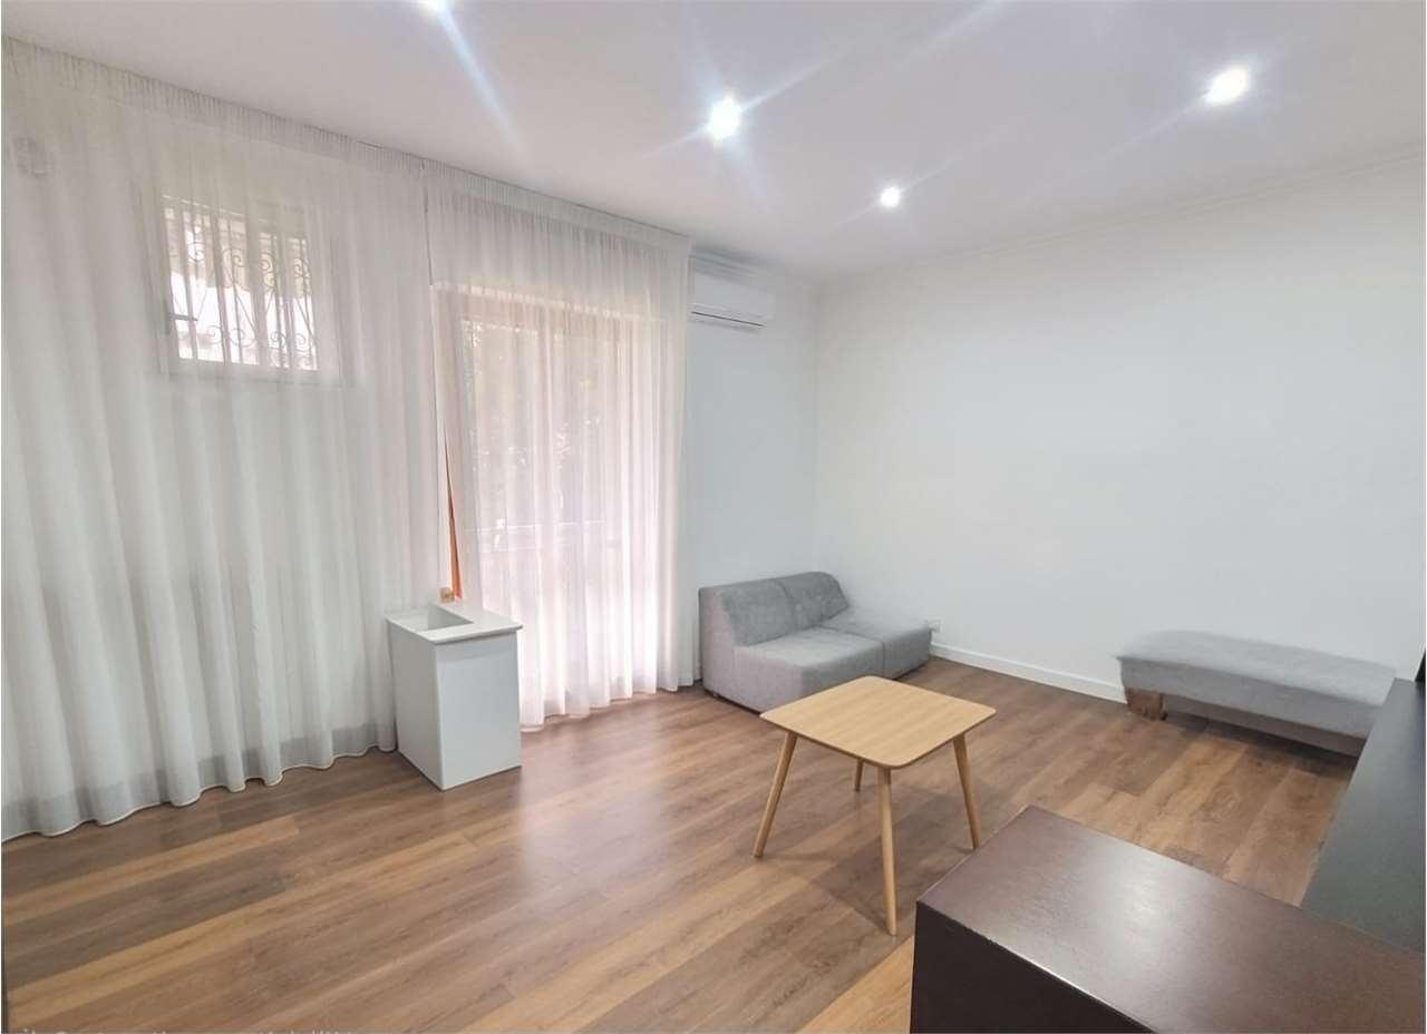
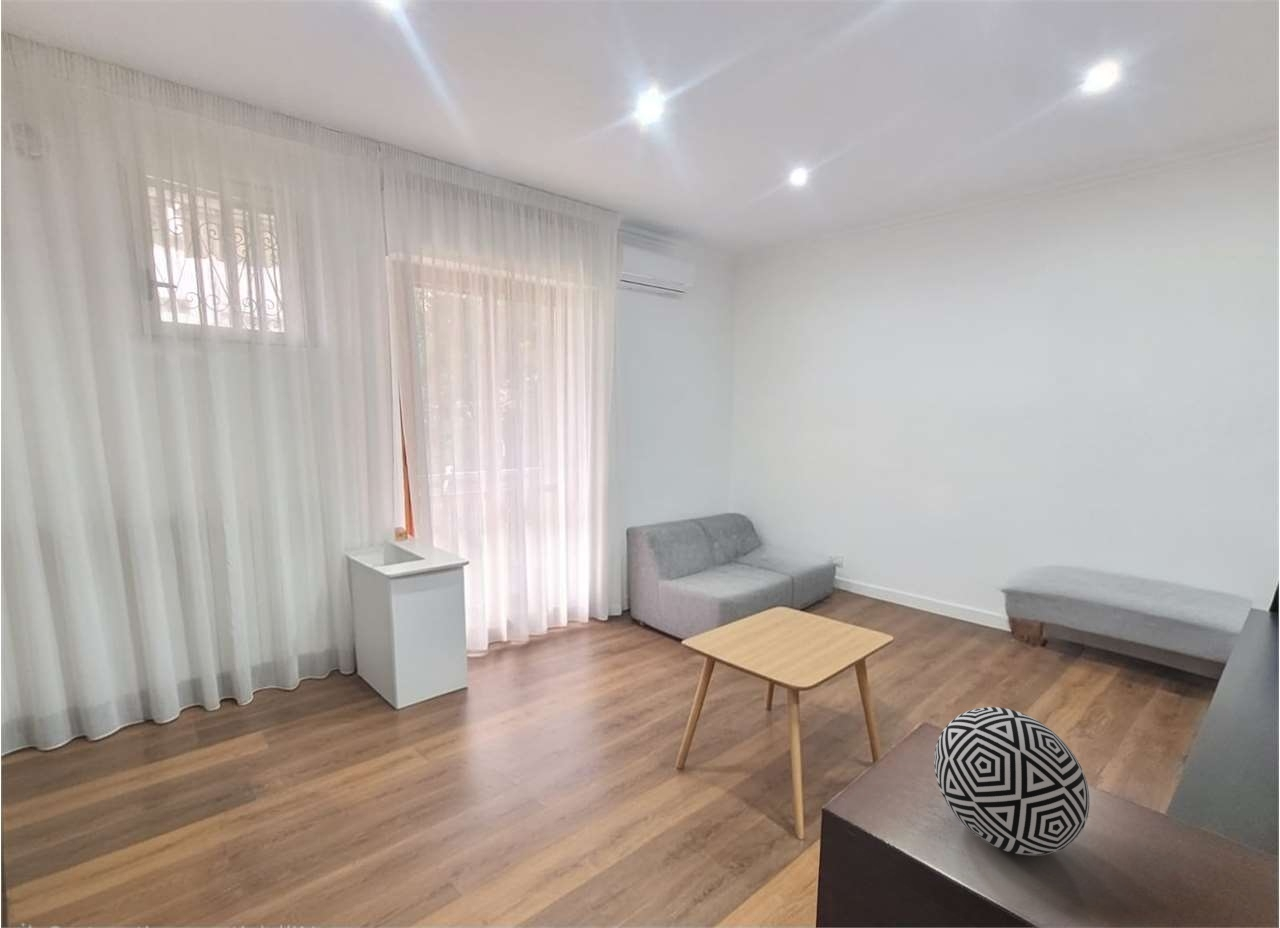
+ decorative ball (1006, 777)
